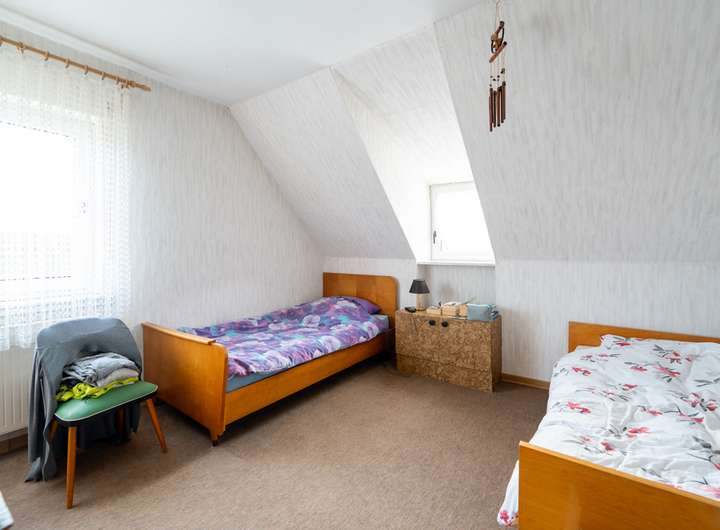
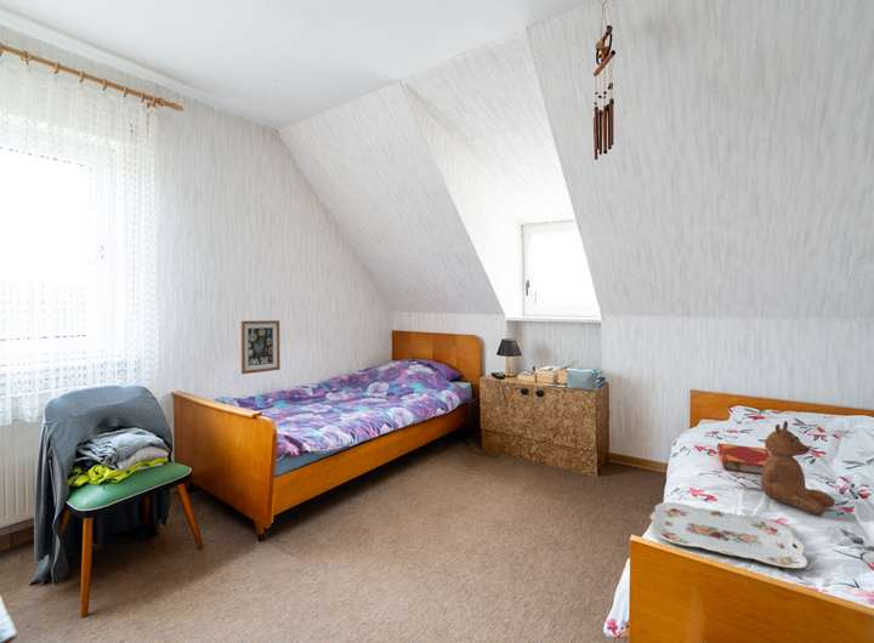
+ wall art (261, 346)
+ serving tray (721, 531)
+ hardback book (745, 459)
+ teddy bear (795, 465)
